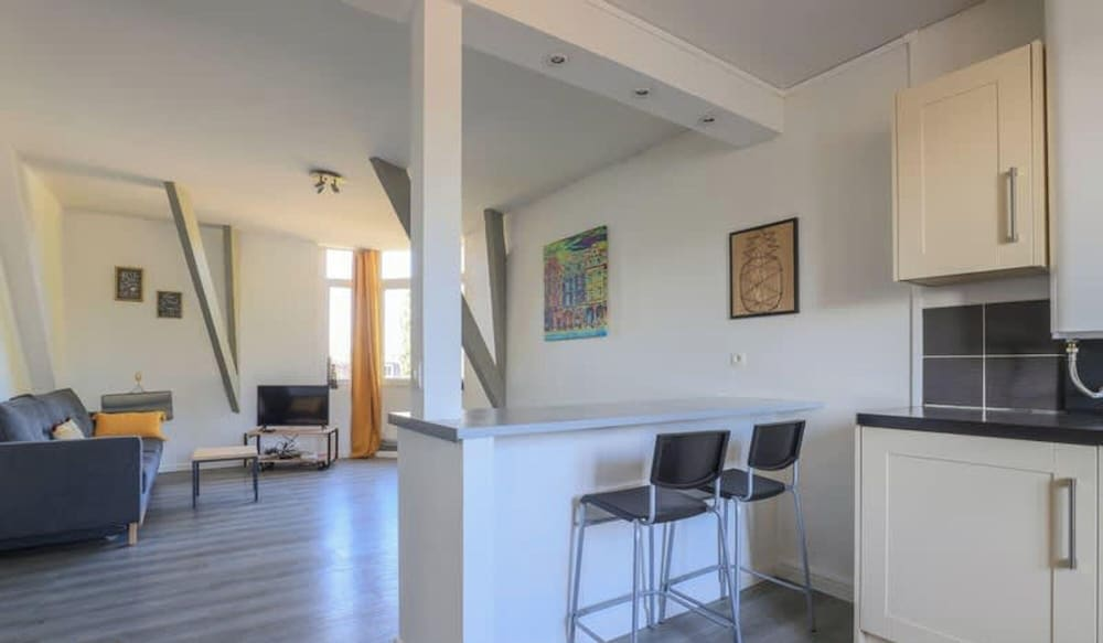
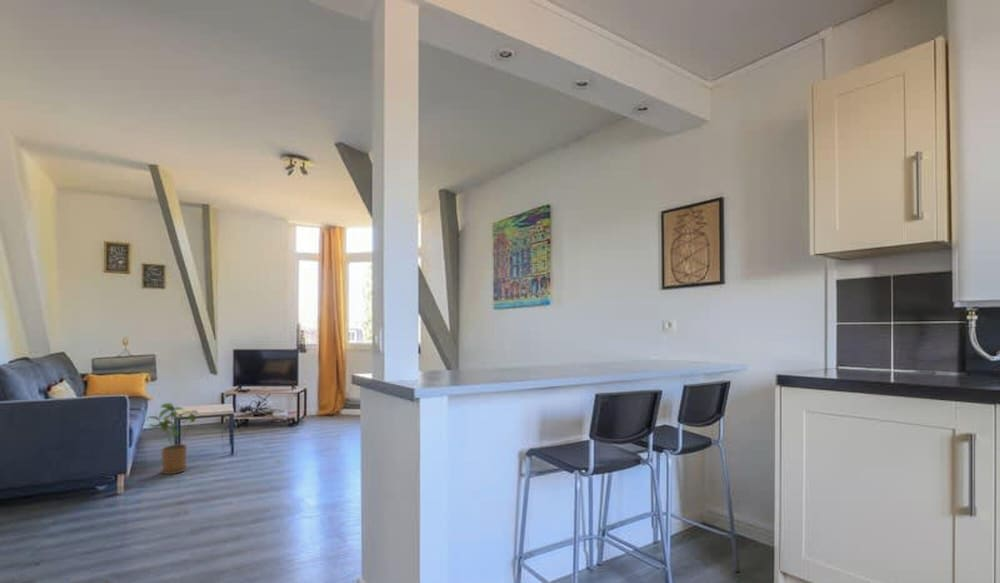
+ house plant (169, 436)
